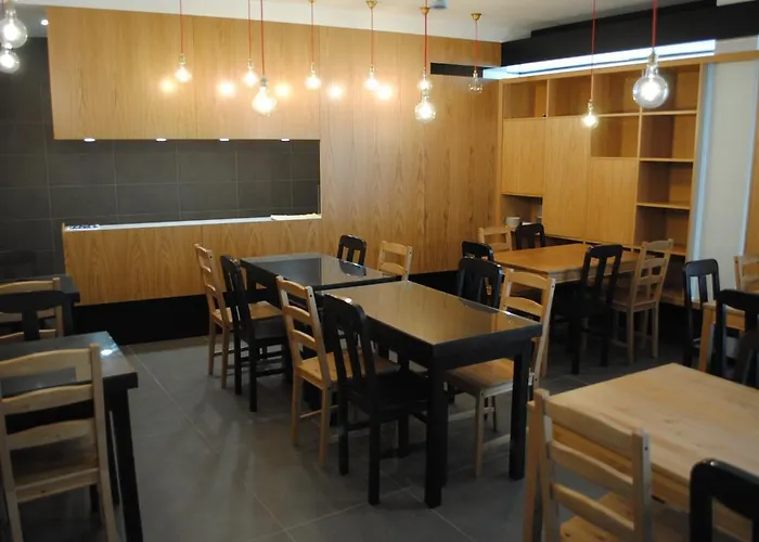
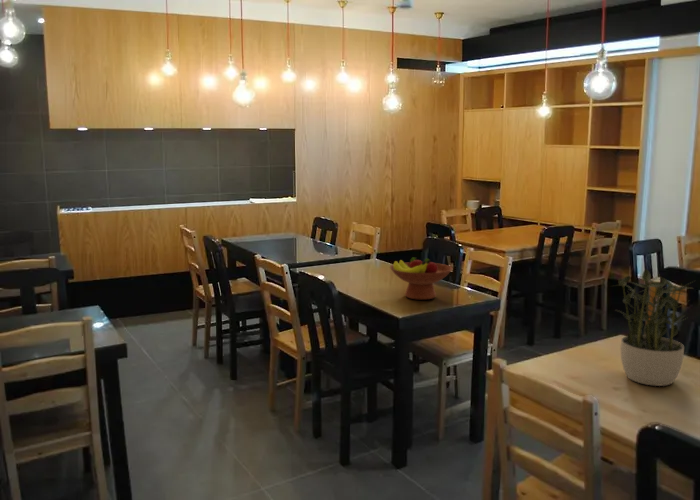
+ fruit bowl (420, 276)
+ potted plant (649, 323)
